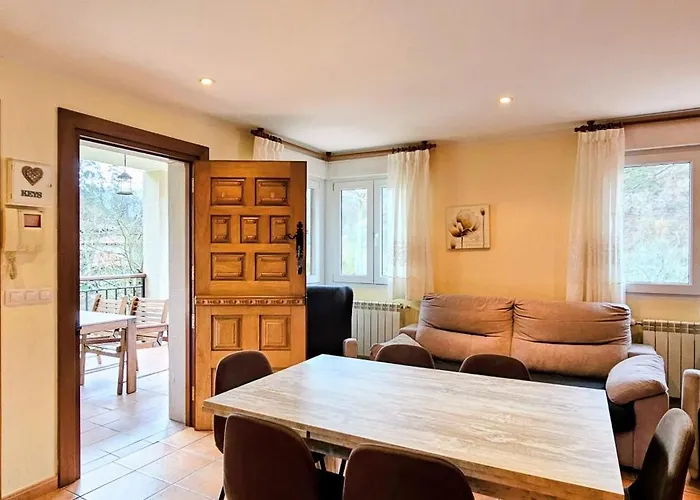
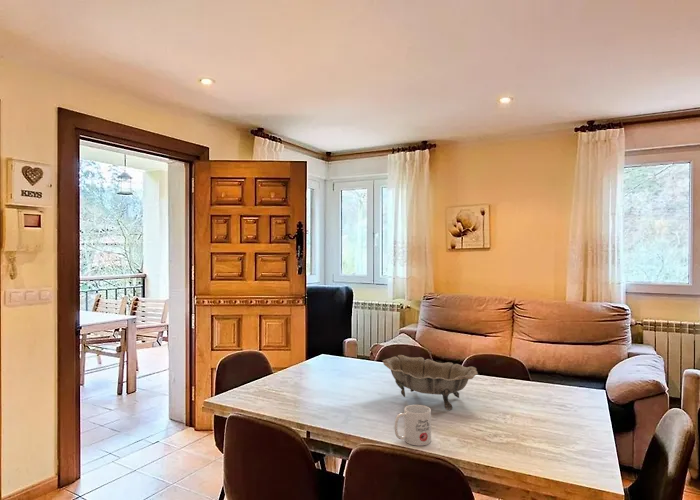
+ mug (412, 425)
+ decorative bowl (429, 381)
